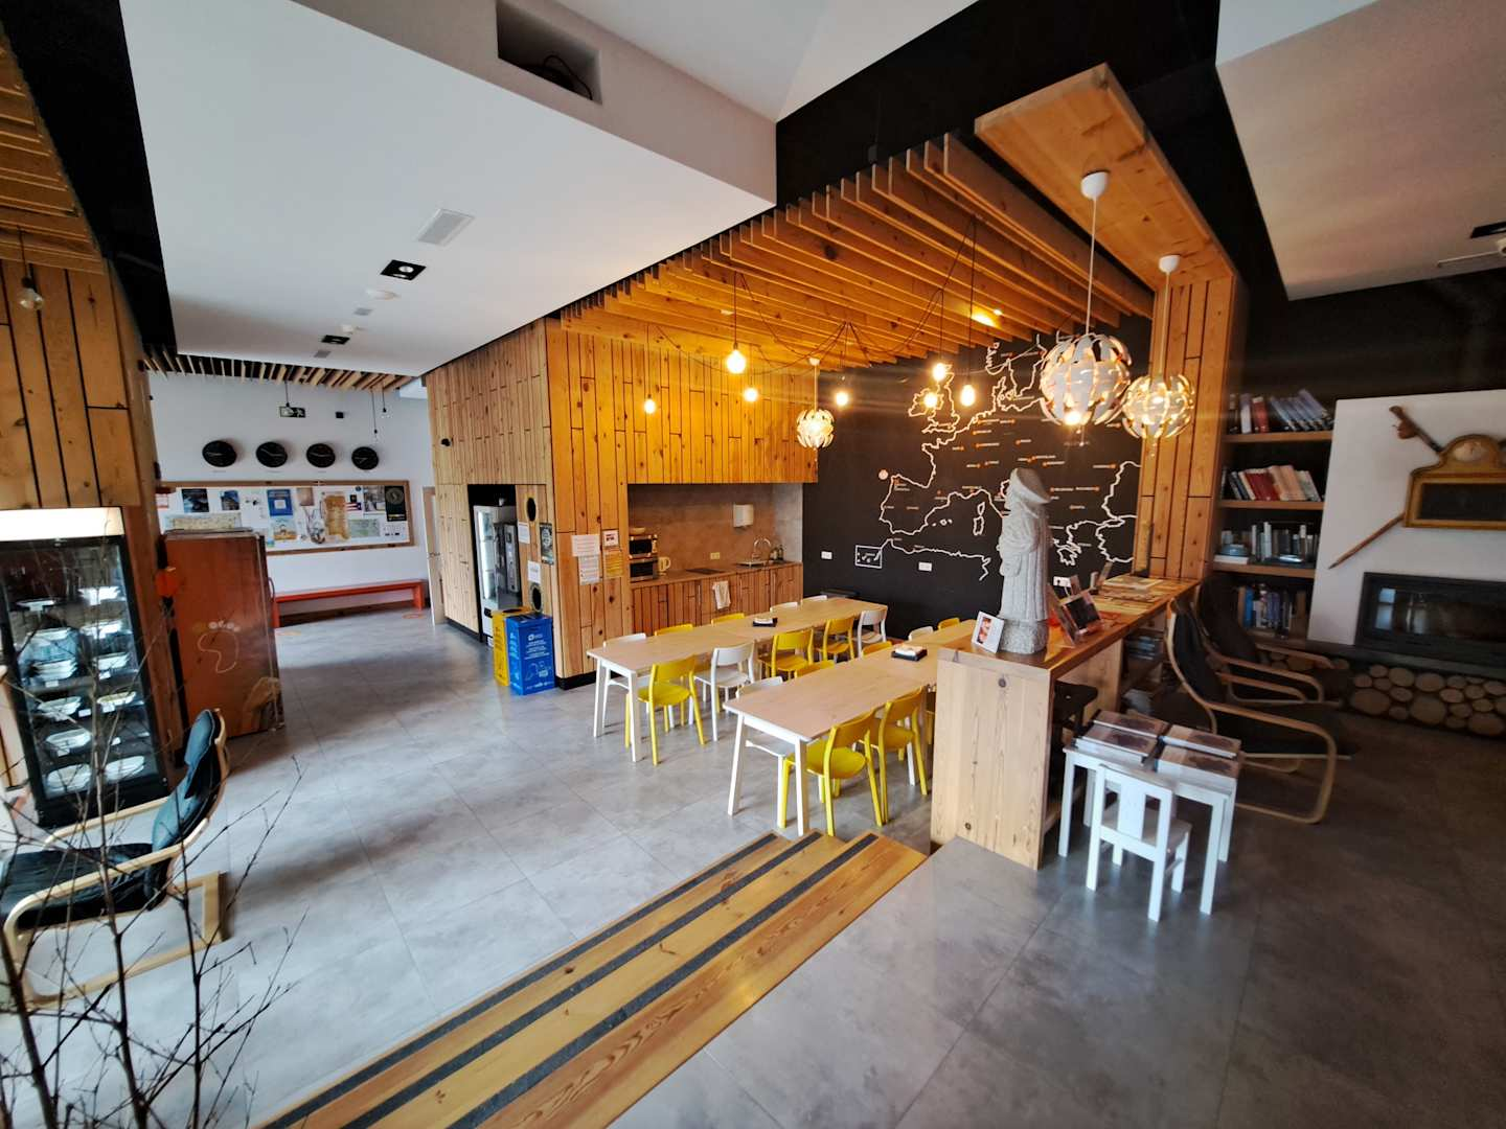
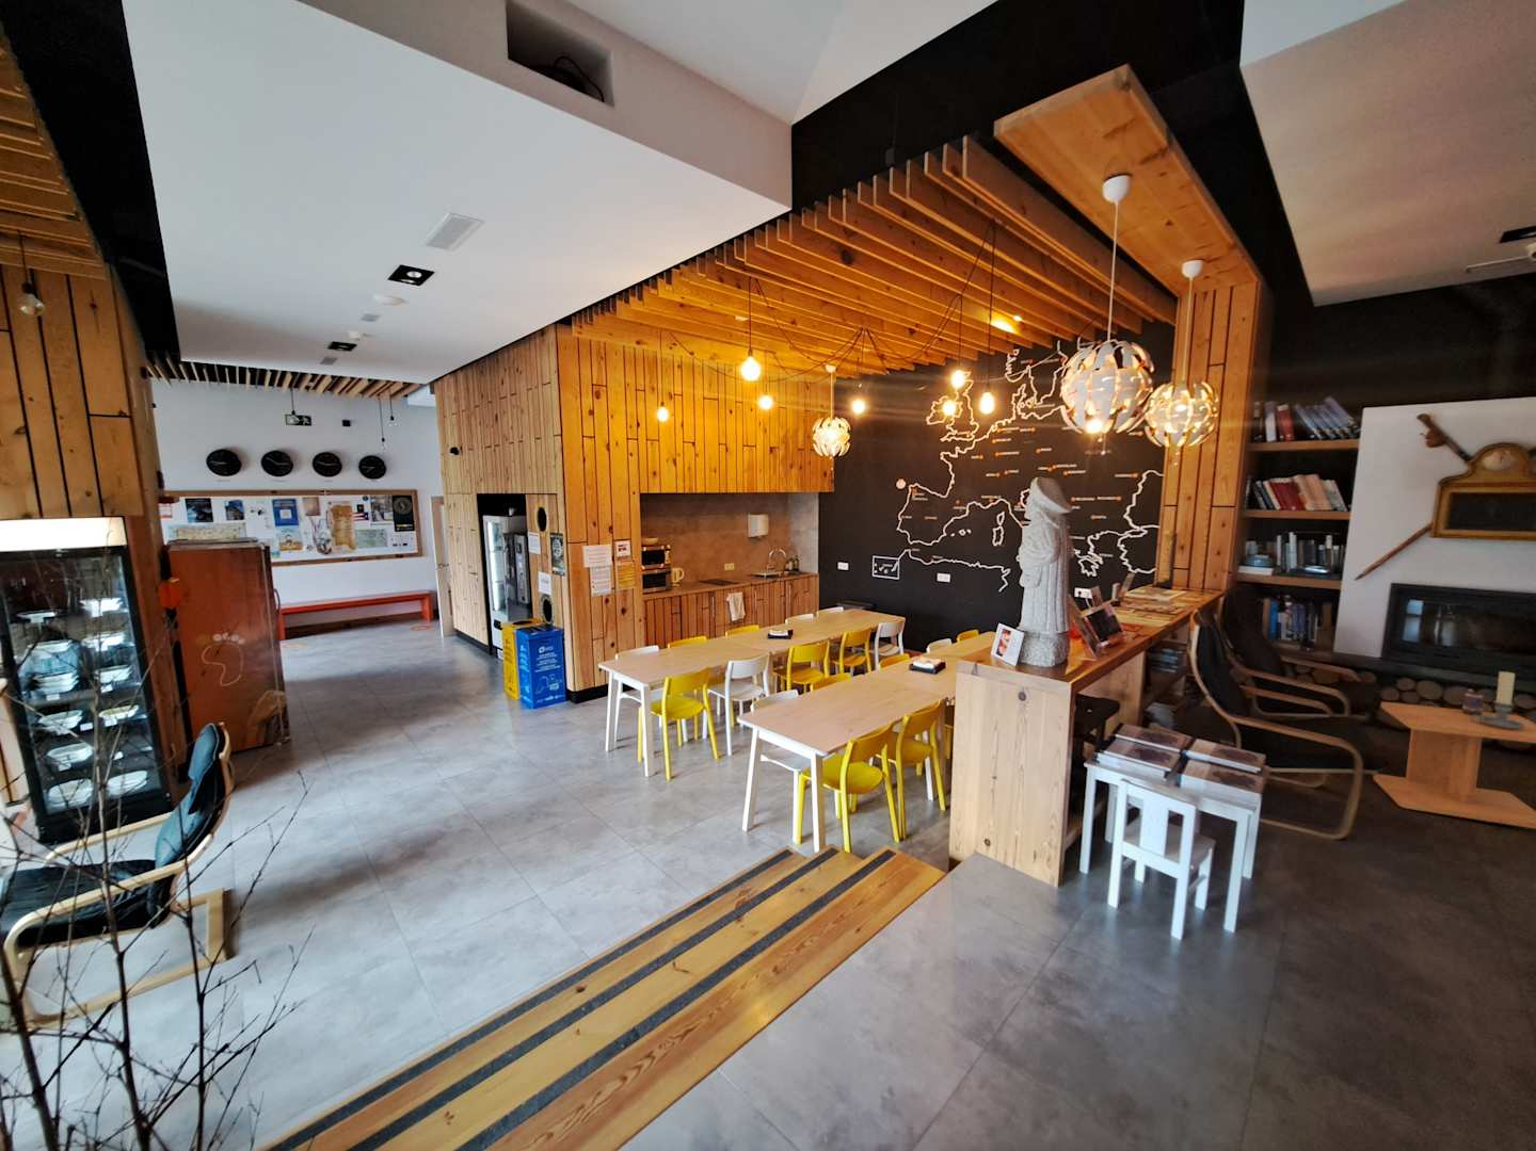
+ side table (1460, 762)
+ candle holder (1499, 696)
+ mug (1472, 701)
